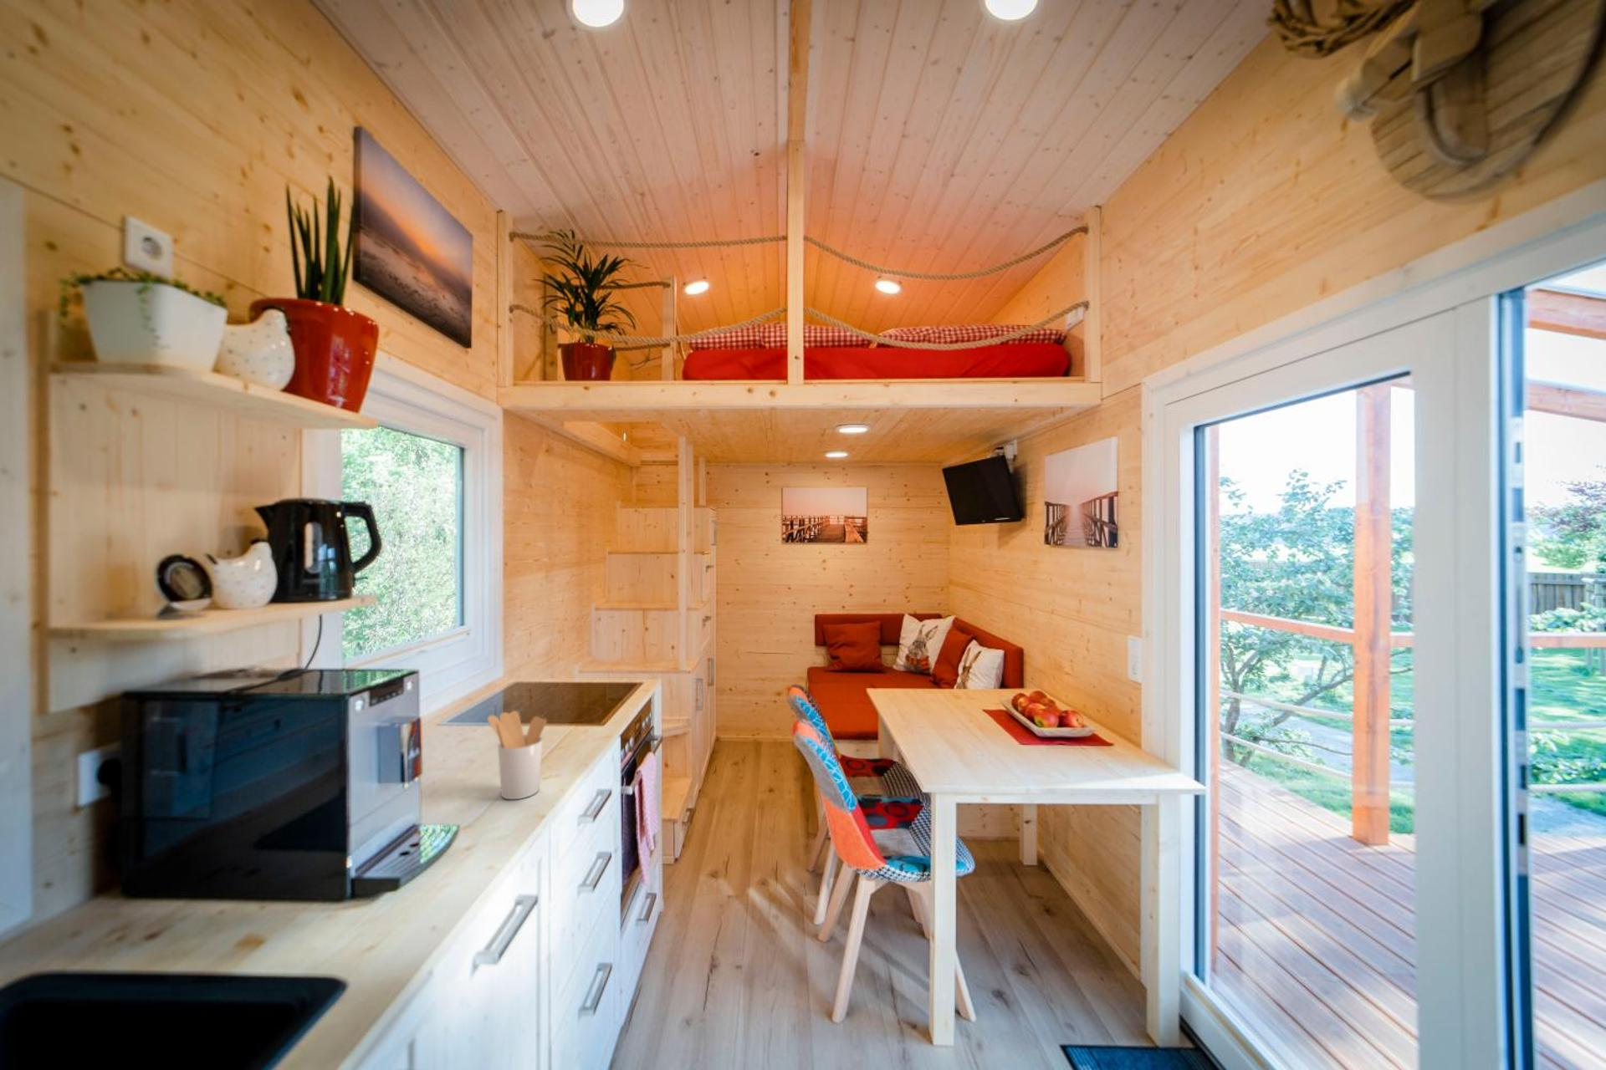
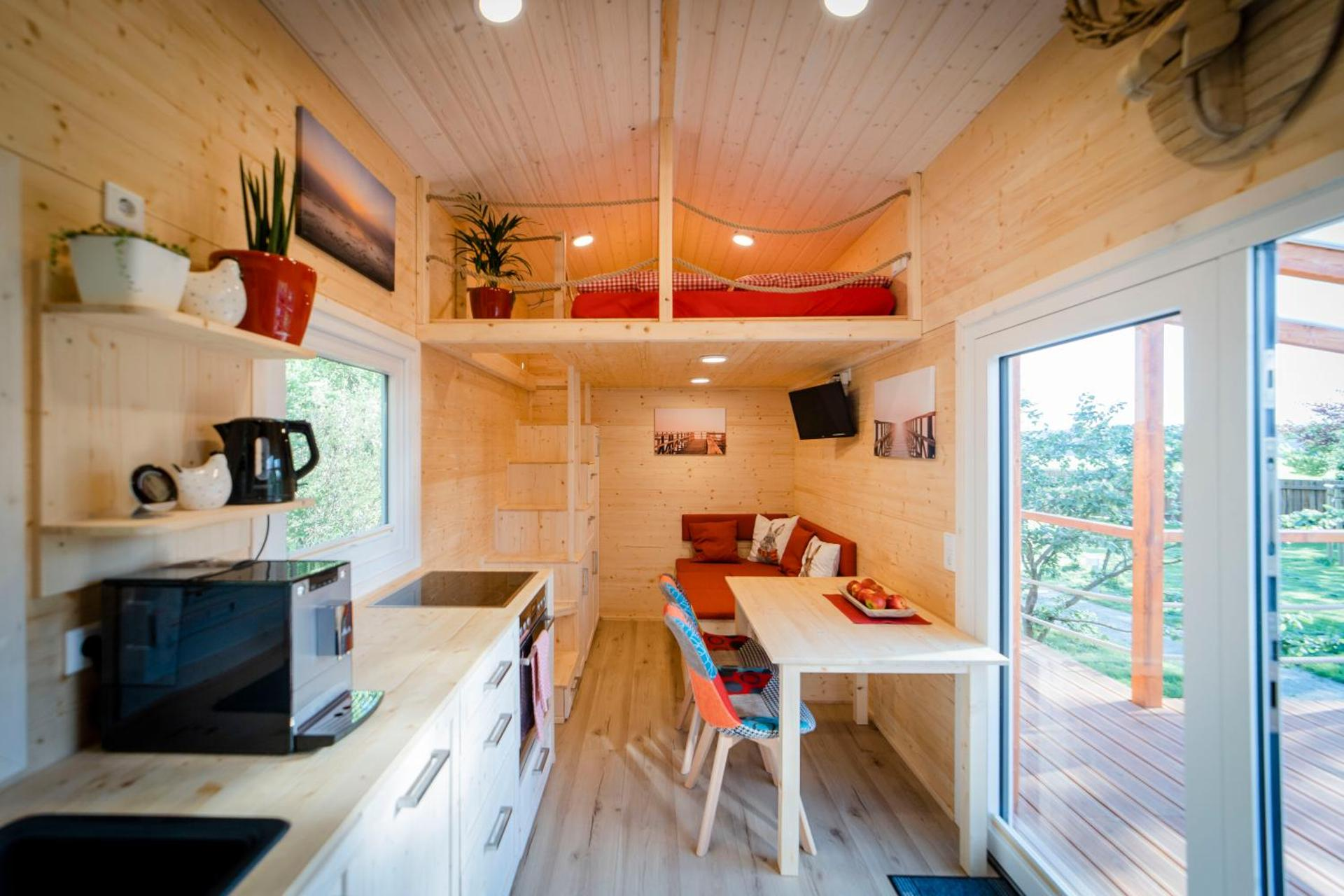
- utensil holder (514, 751)
